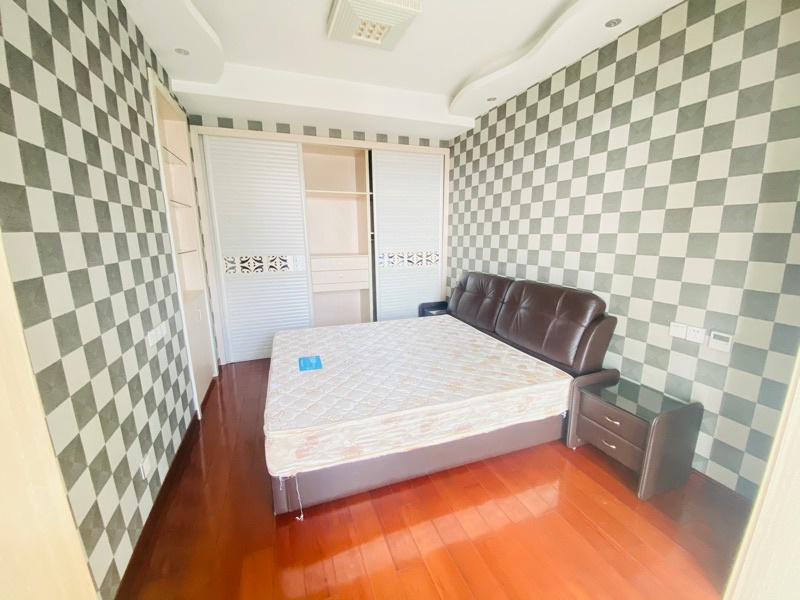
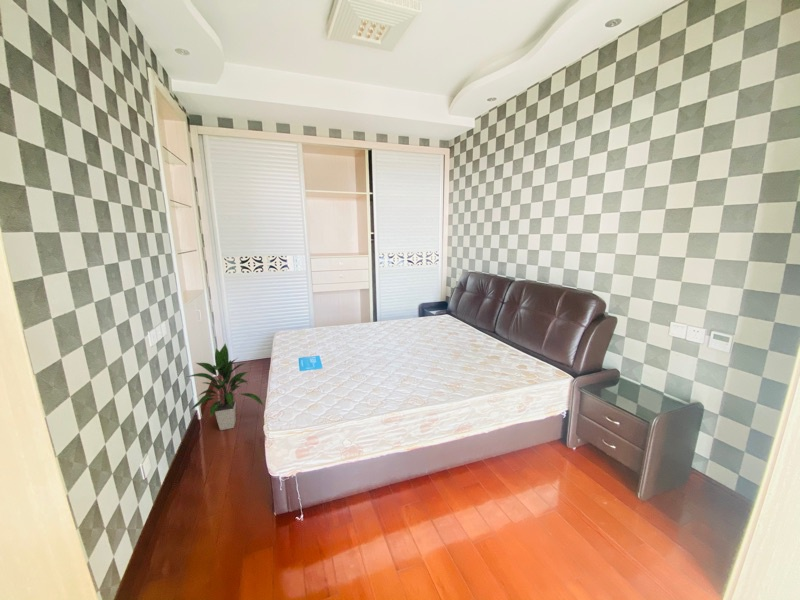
+ indoor plant (226, 388)
